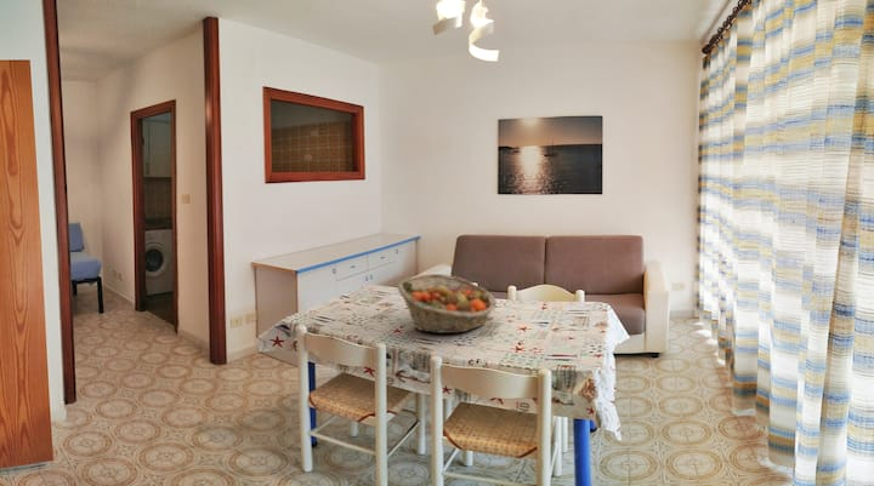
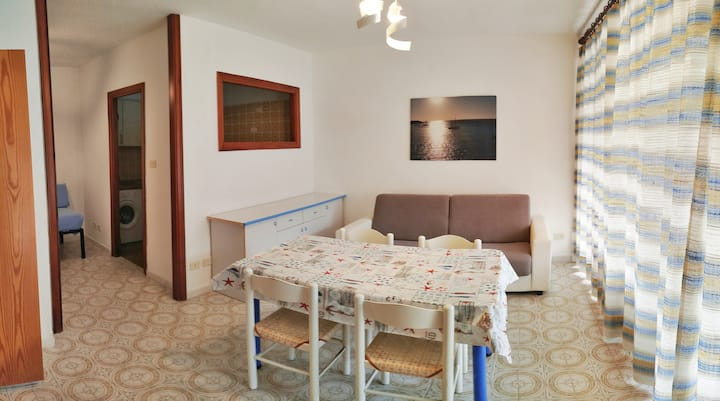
- fruit basket (447, 302)
